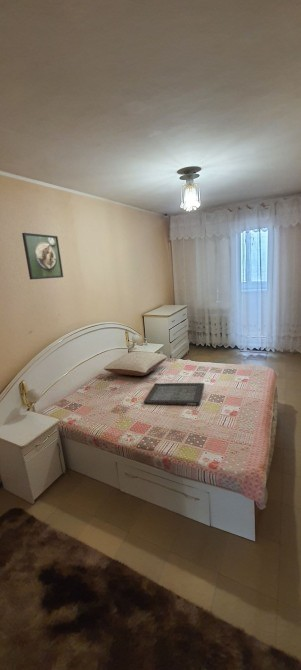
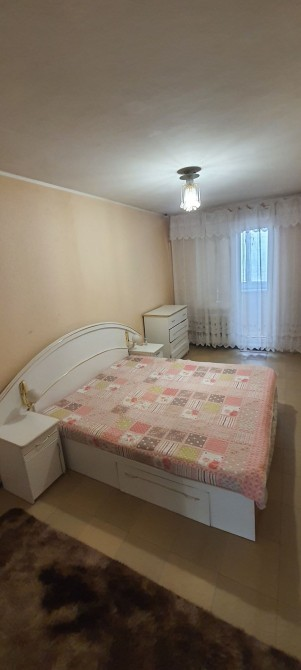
- pillow (136, 363)
- serving tray (175, 392)
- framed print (44, 256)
